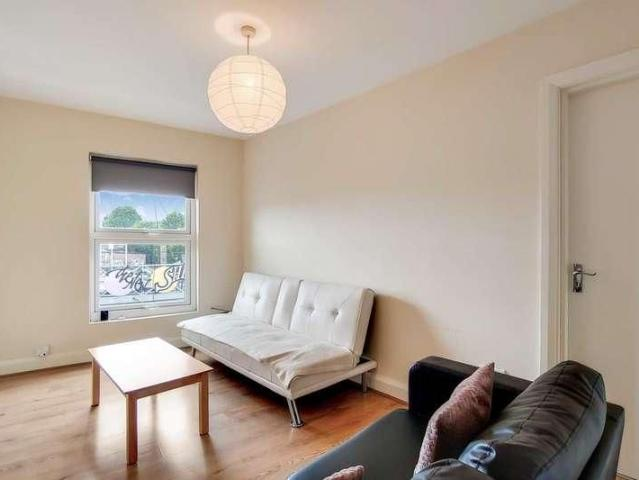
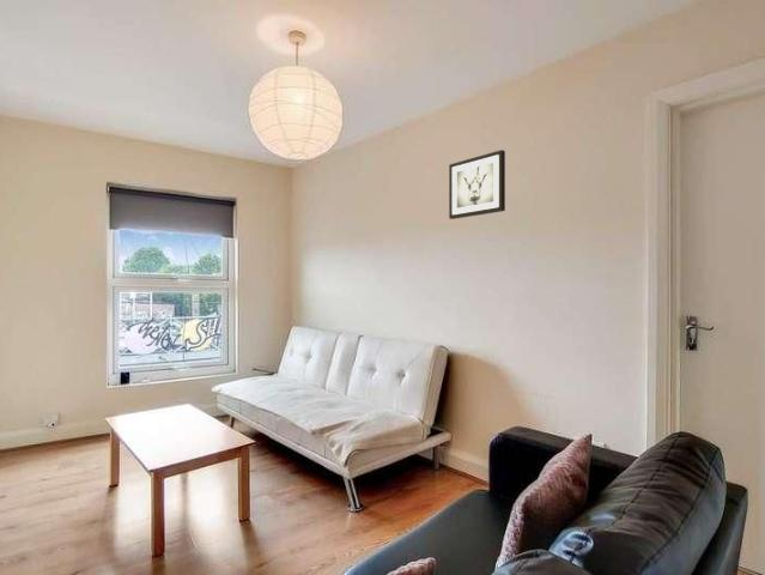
+ wall art (475, 186)
